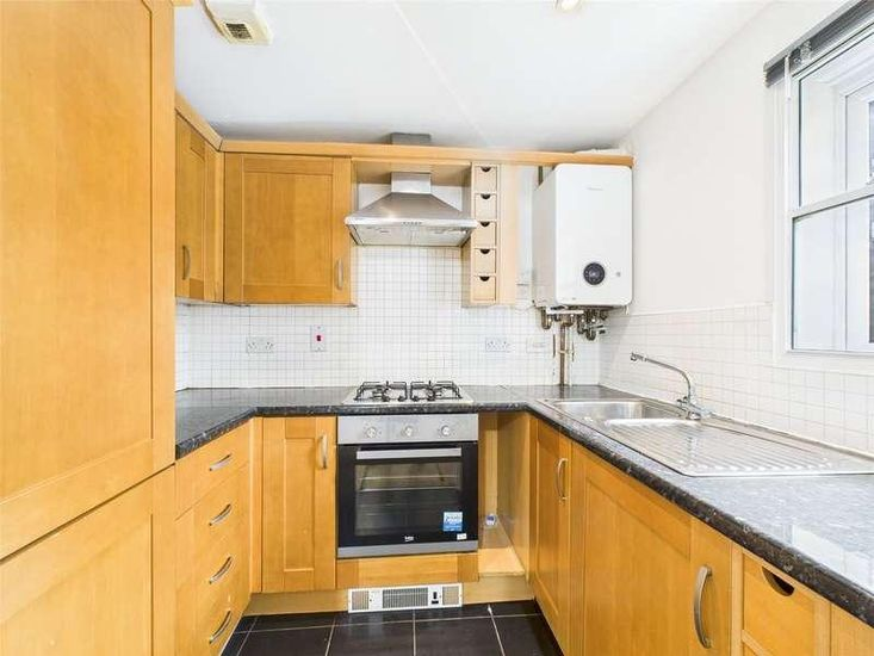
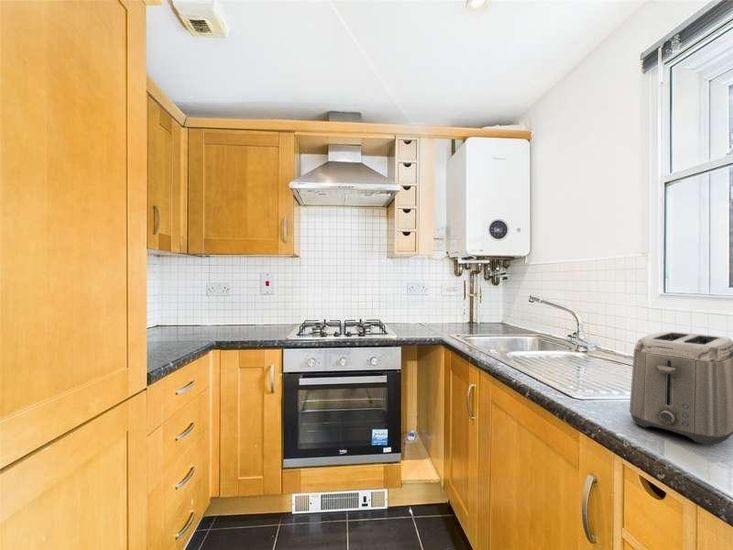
+ toaster (687, 379)
